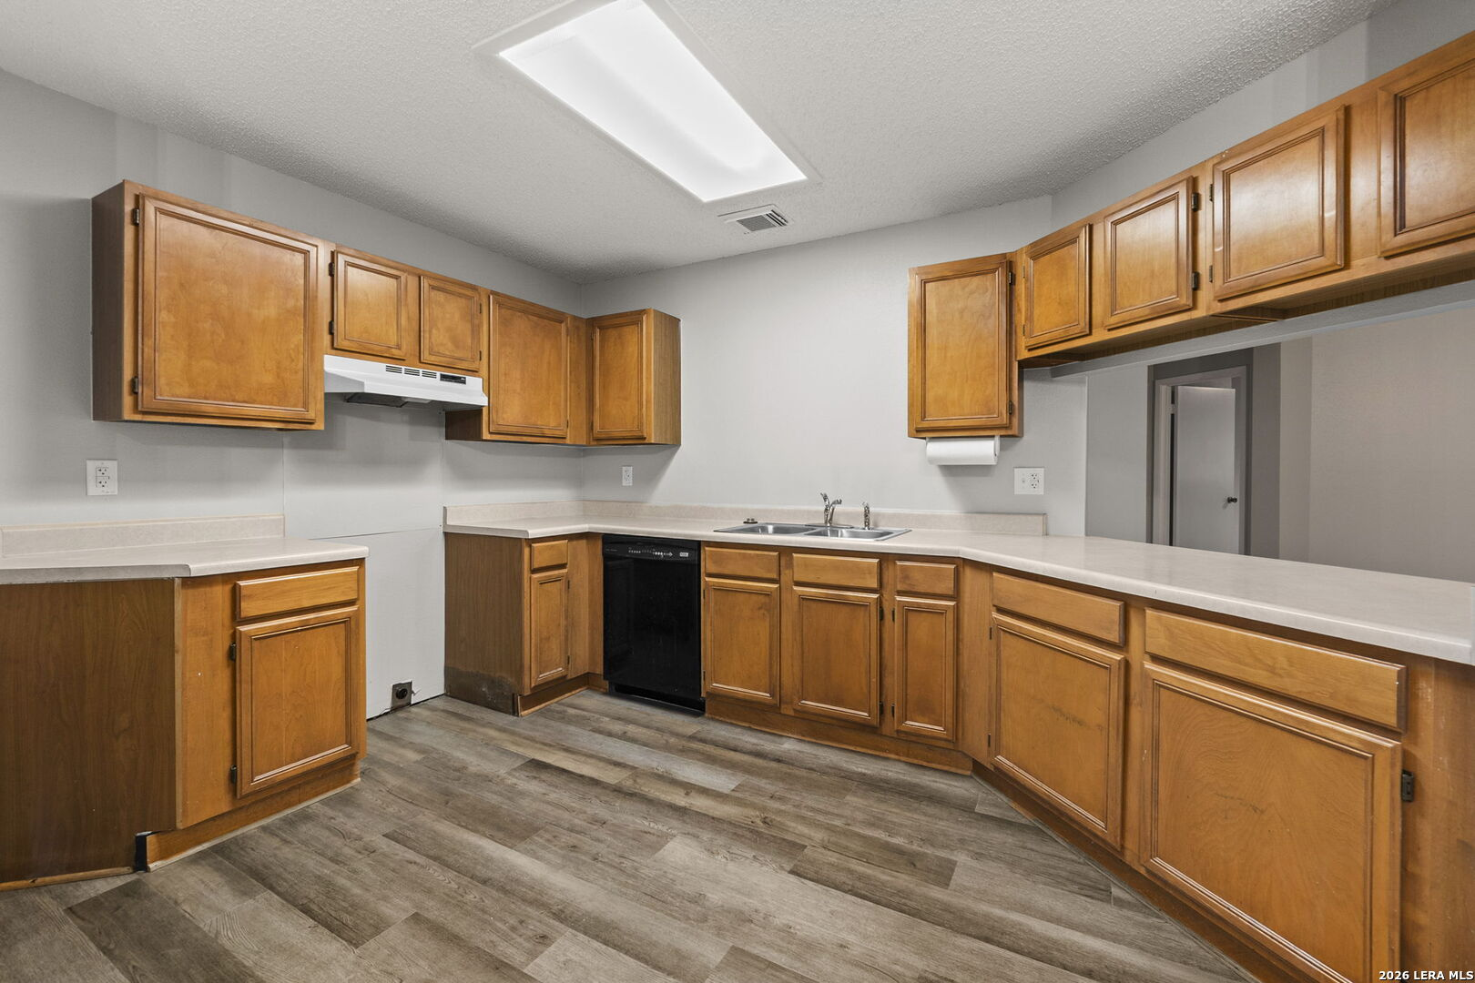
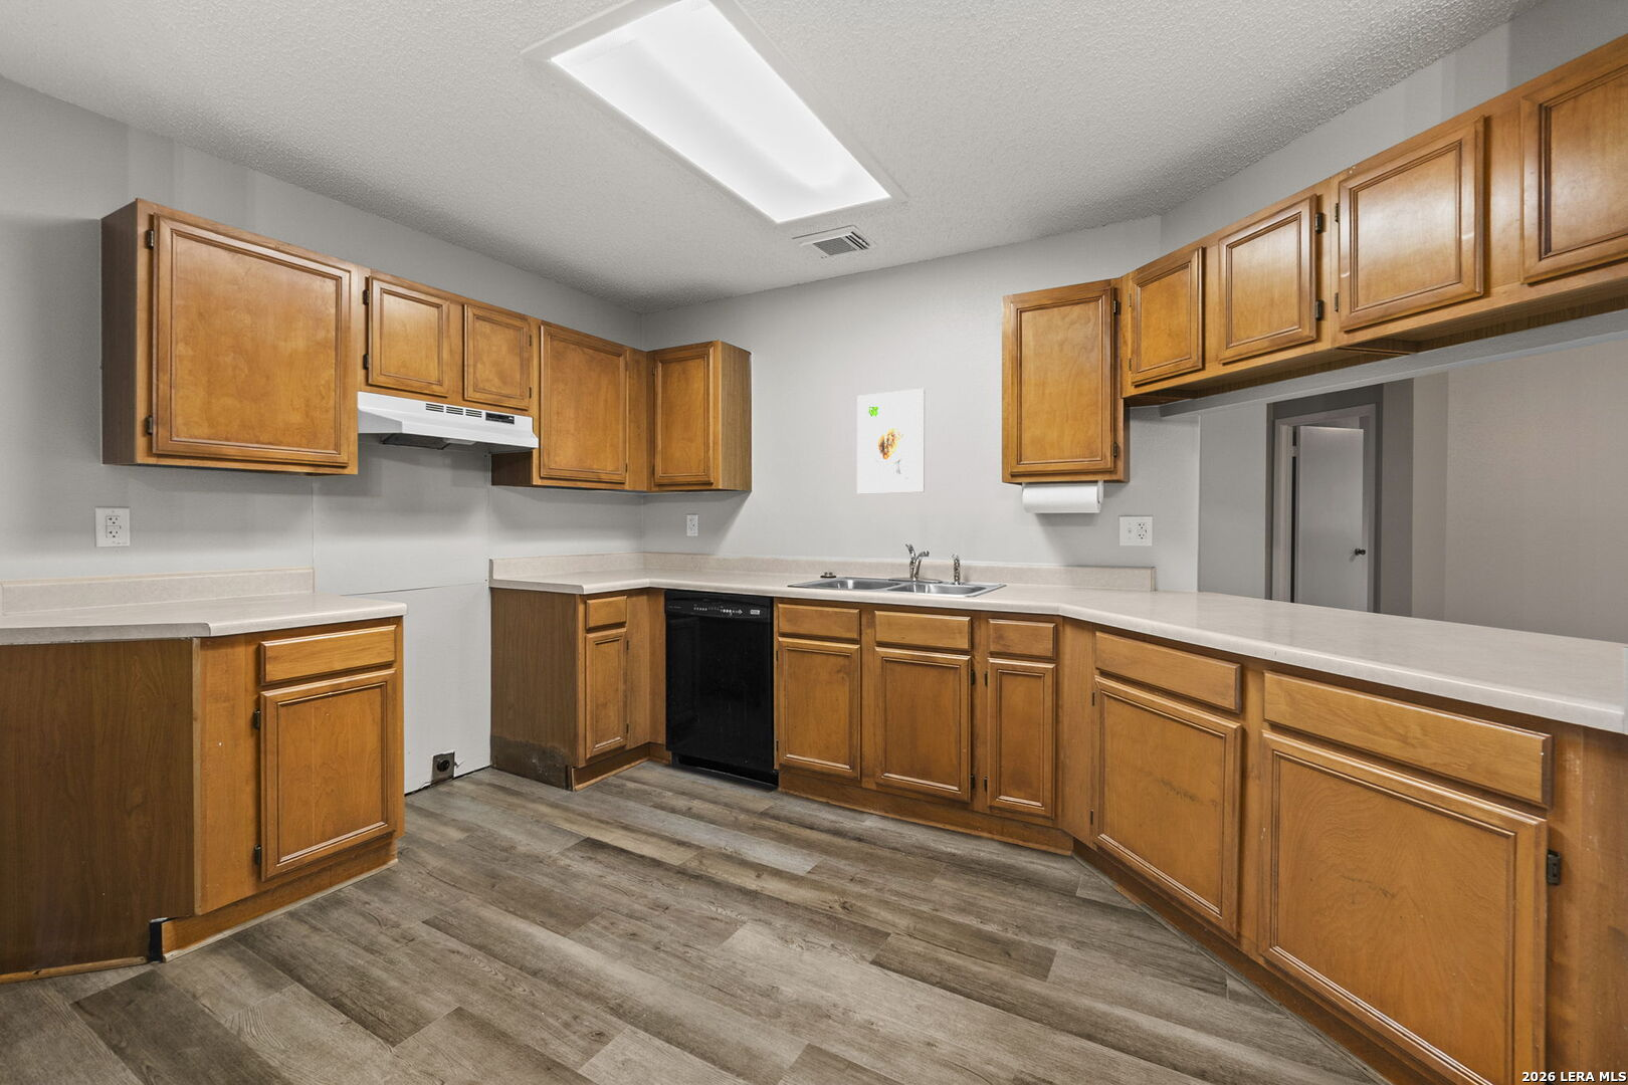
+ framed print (889, 442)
